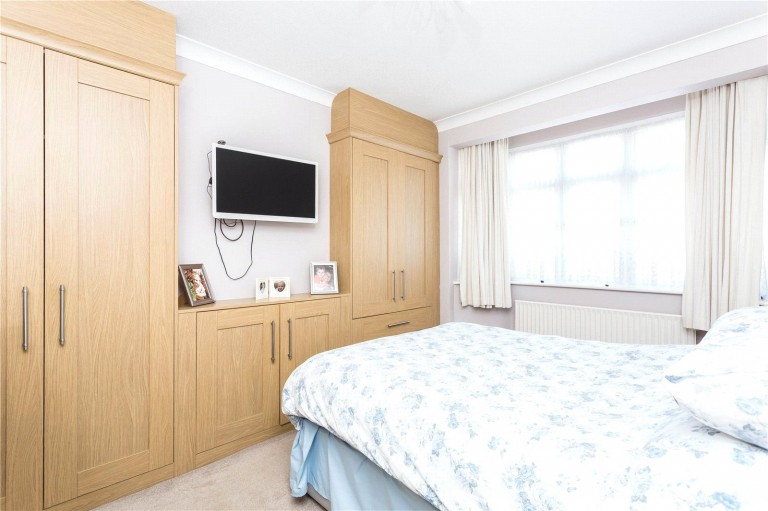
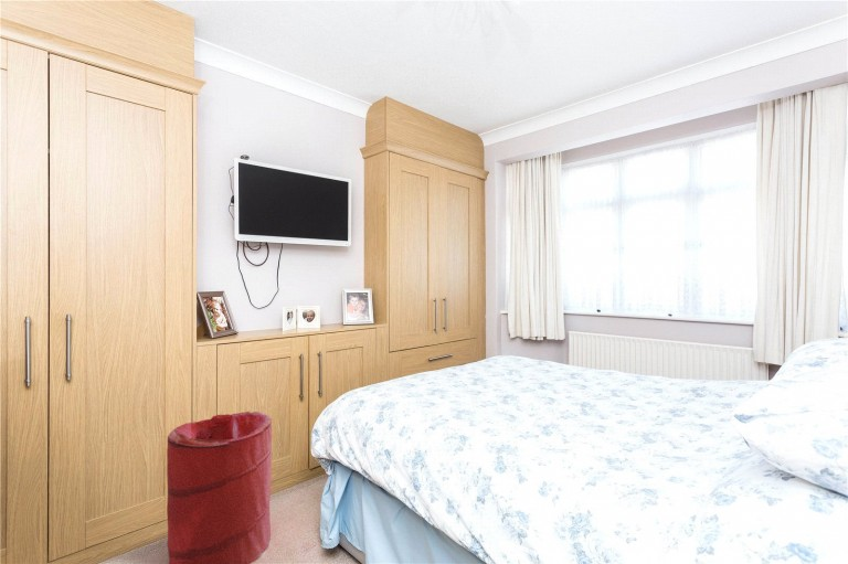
+ laundry hamper (221, 483)
